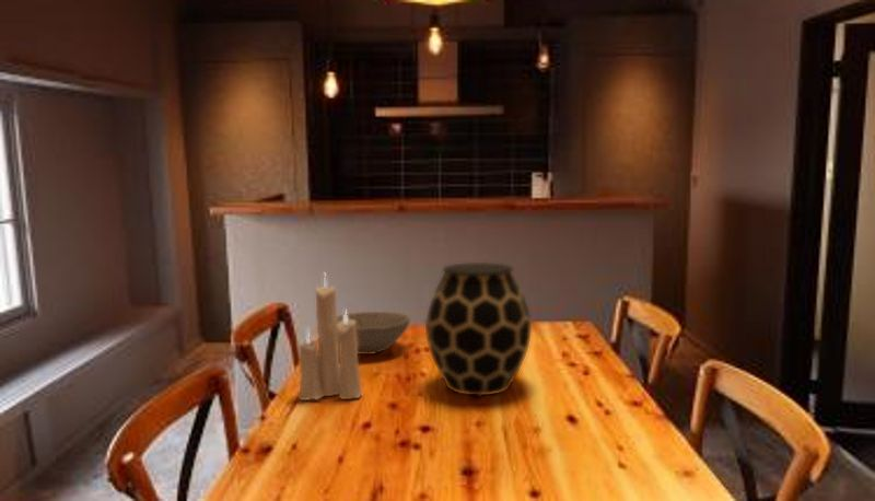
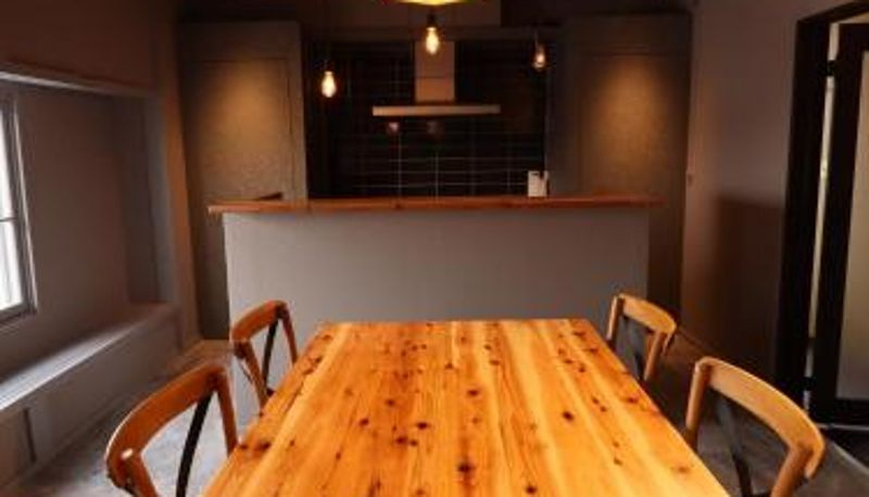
- vase (478, 326)
- bowl (369, 333)
- candle (328, 331)
